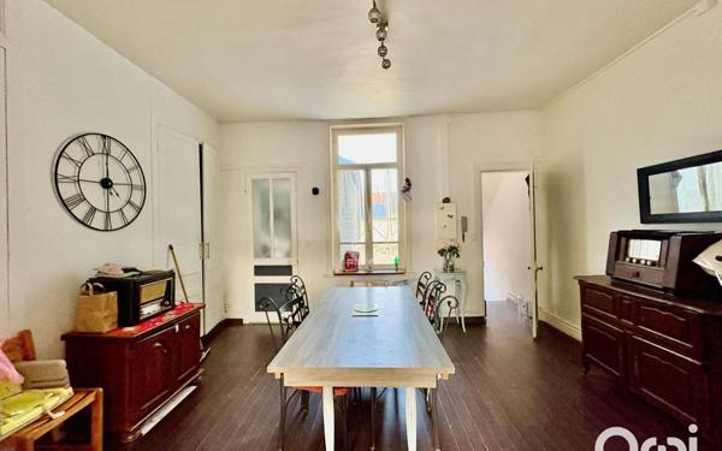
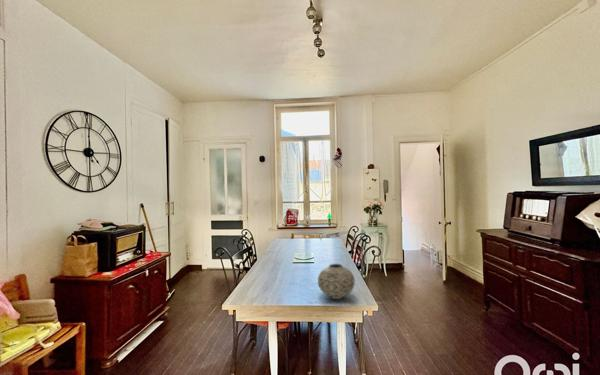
+ vase (336, 280)
